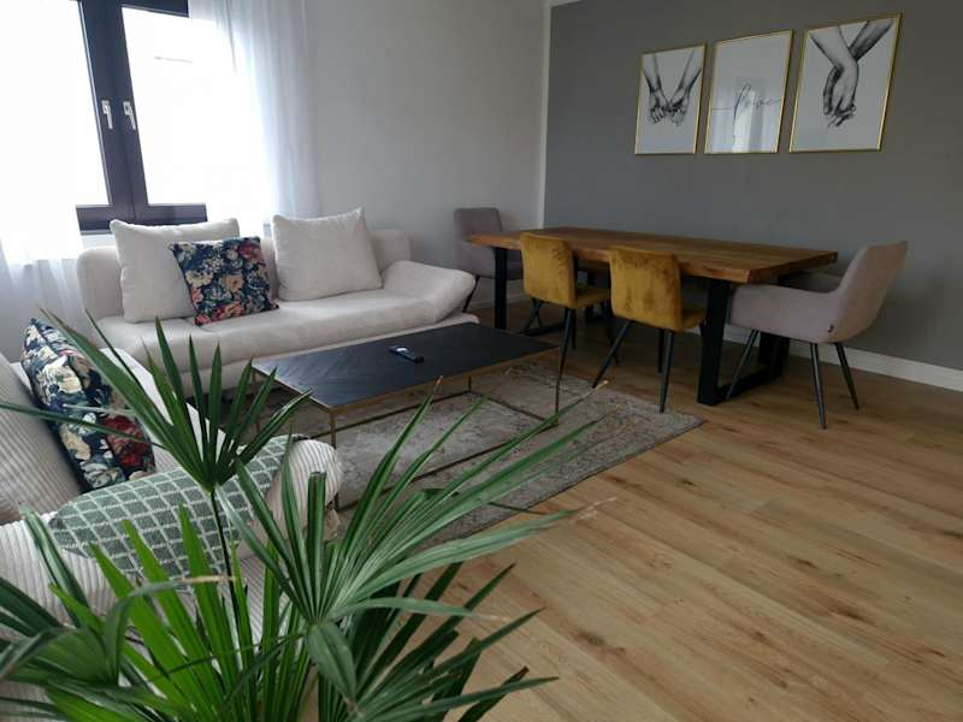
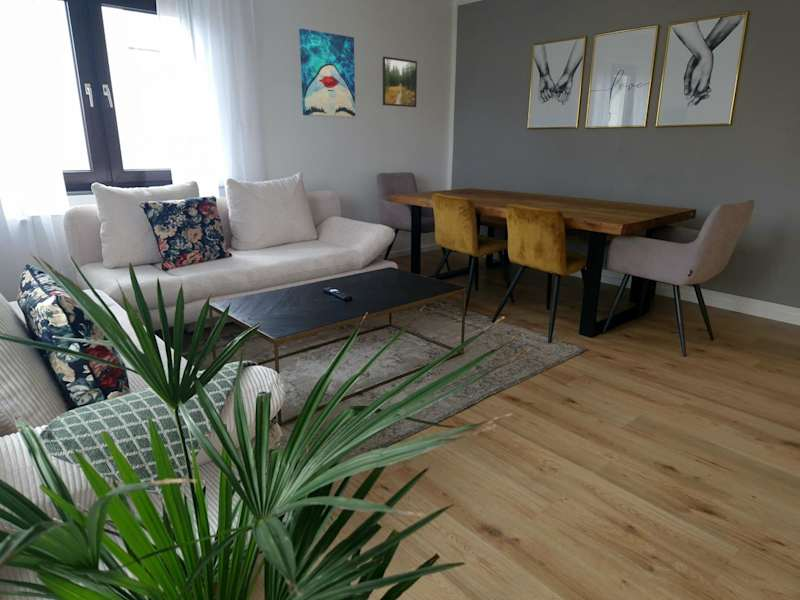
+ wall art (328, 75)
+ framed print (400, 82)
